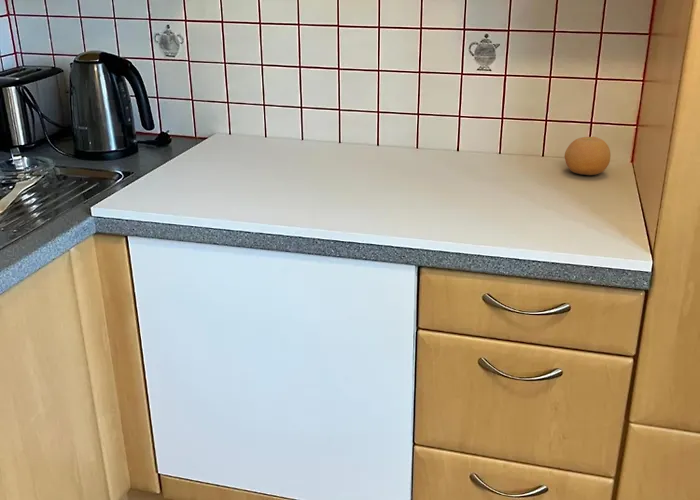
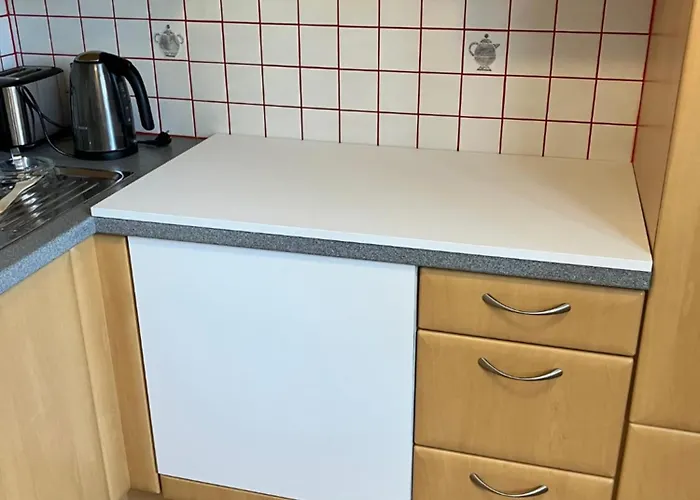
- fruit (587, 155)
